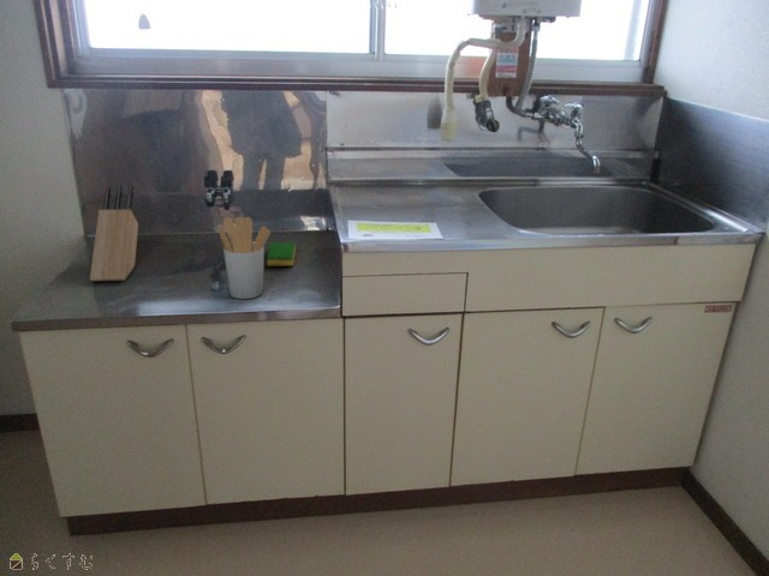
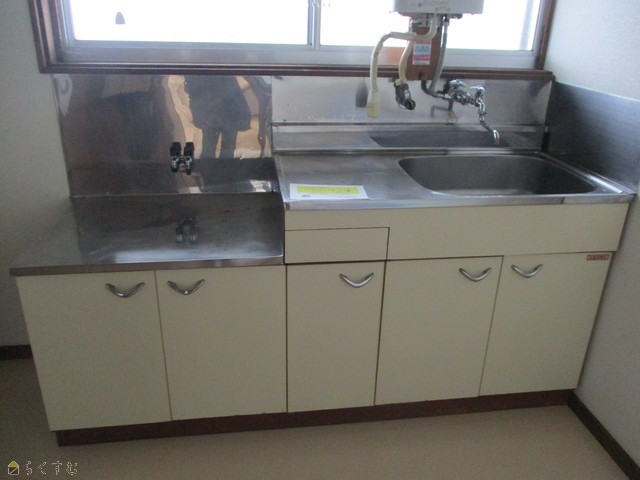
- utensil holder (242, 256)
- dish sponge (281, 253)
- knife block (114, 230)
